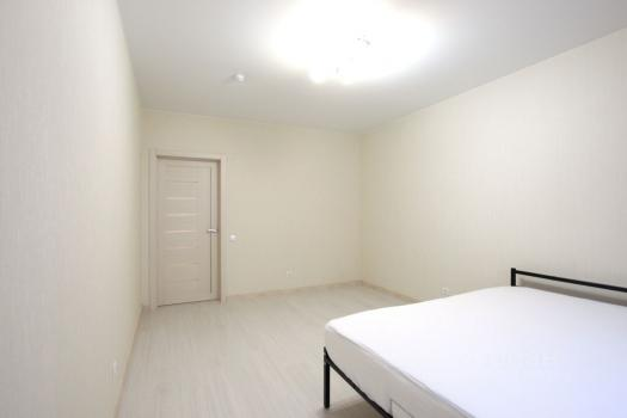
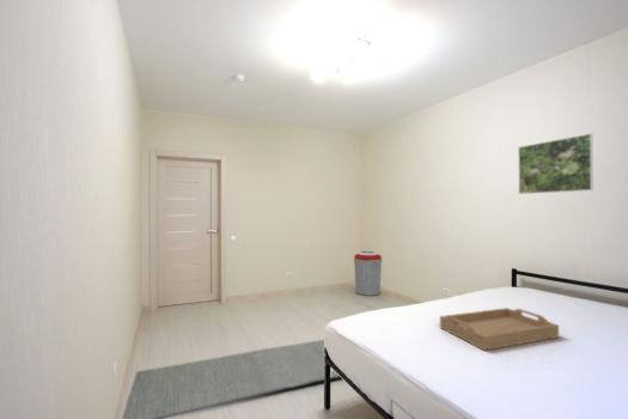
+ serving tray (496, 324)
+ trash can (367, 272)
+ rug (288, 364)
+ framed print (551, 166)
